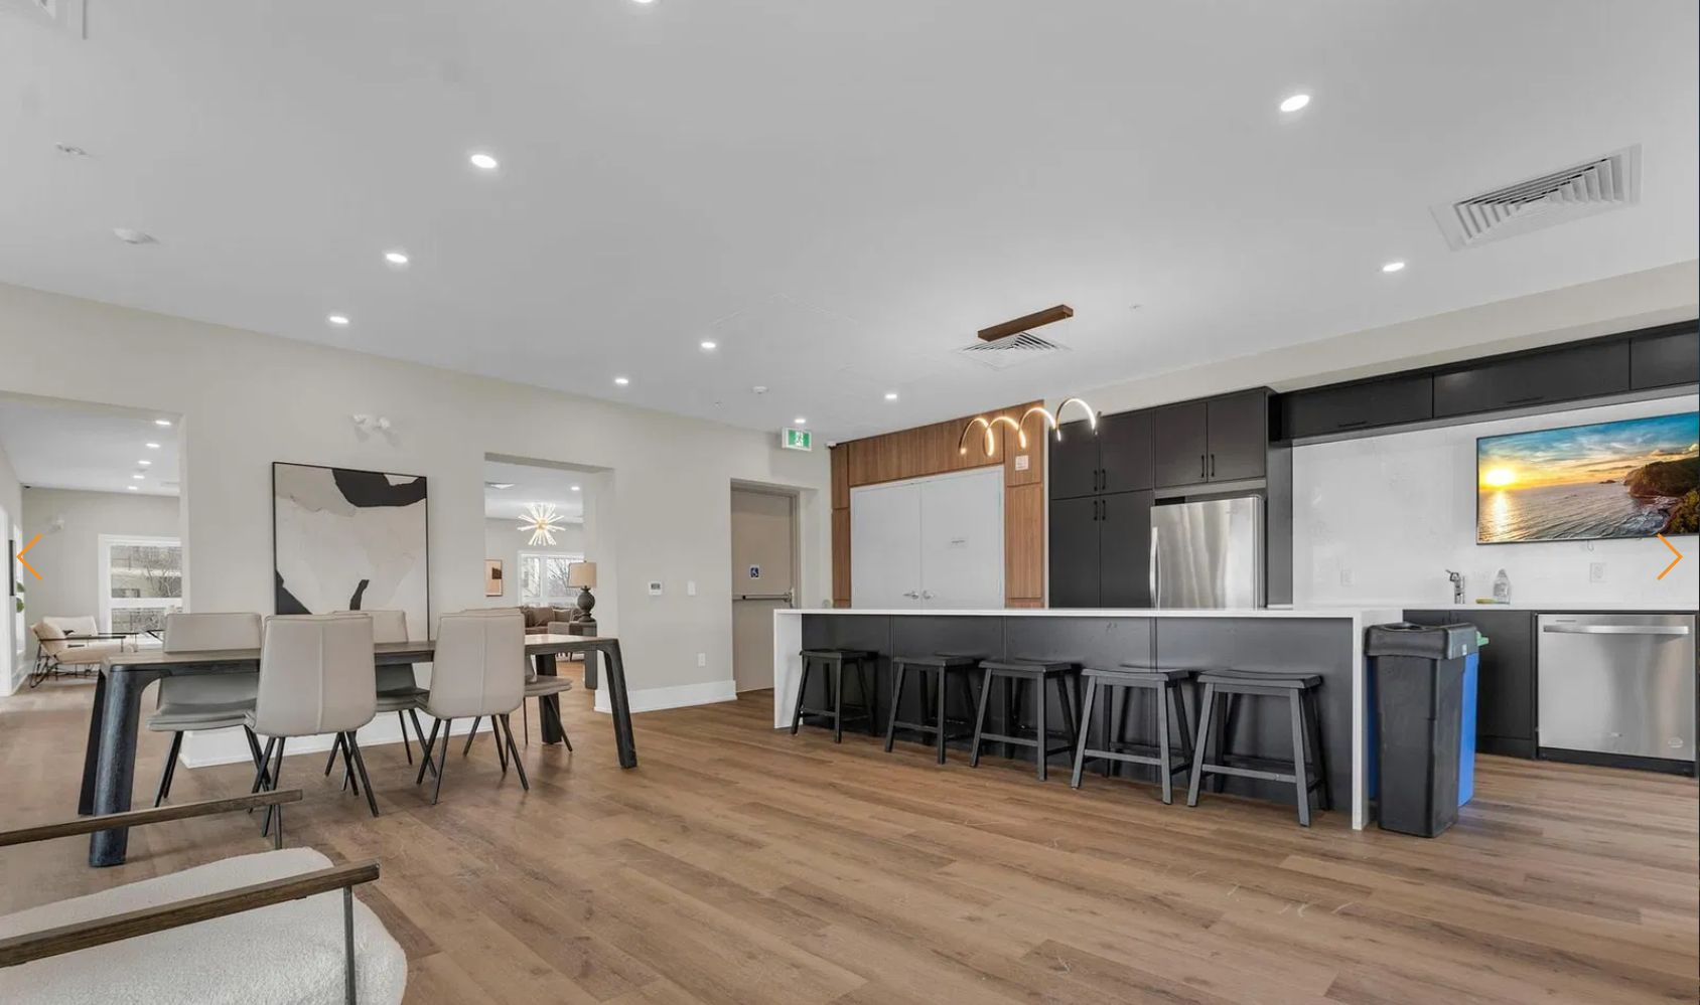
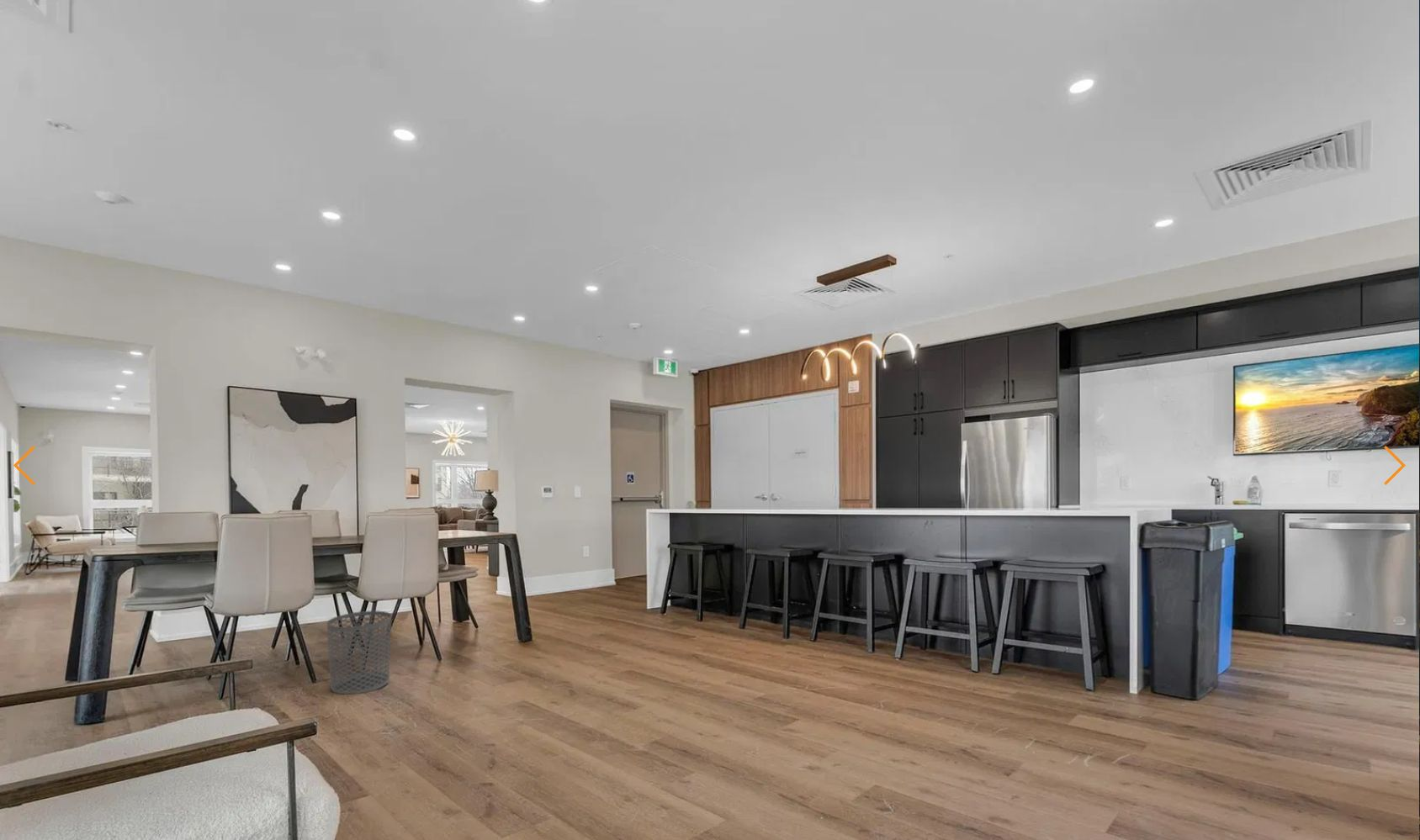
+ waste bin (360, 652)
